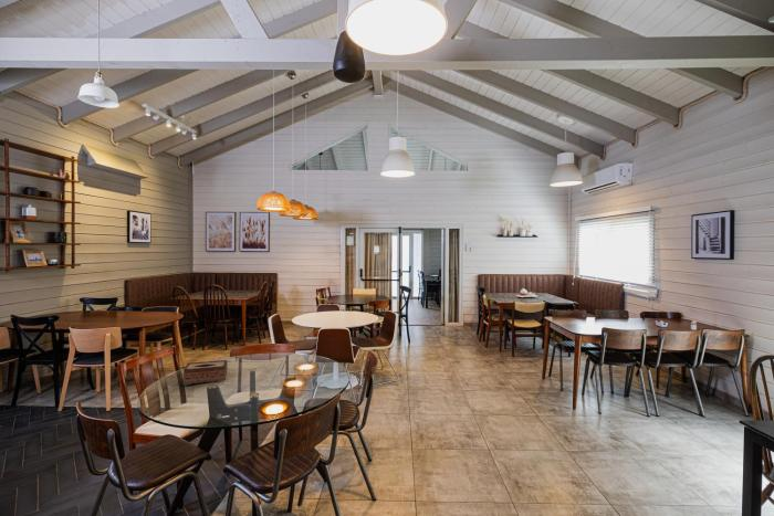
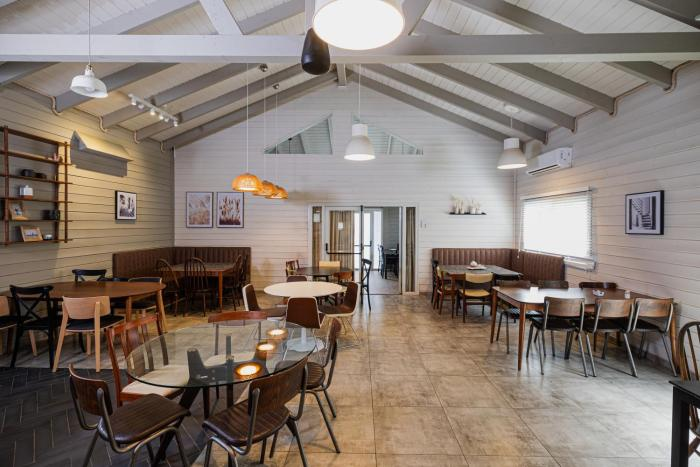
- tissue box (206, 371)
